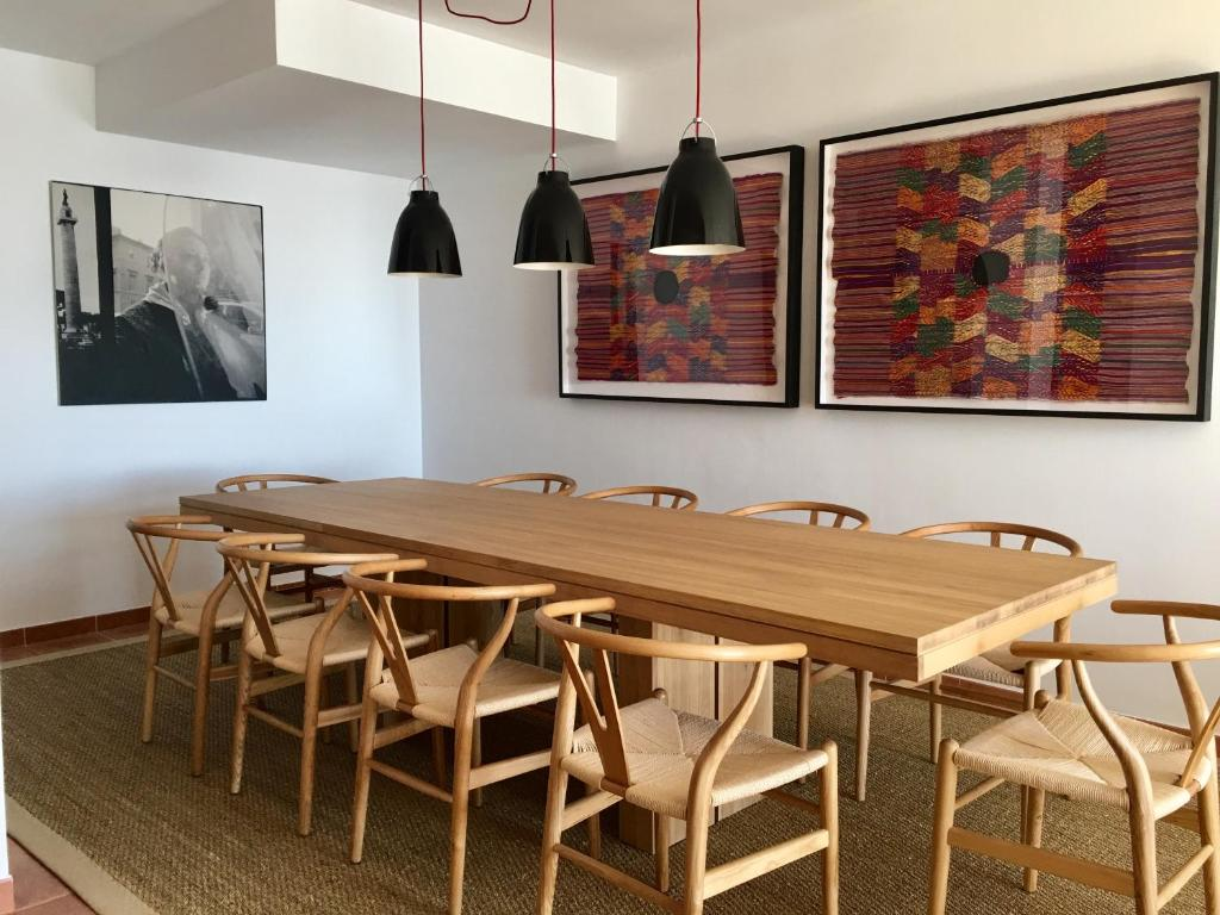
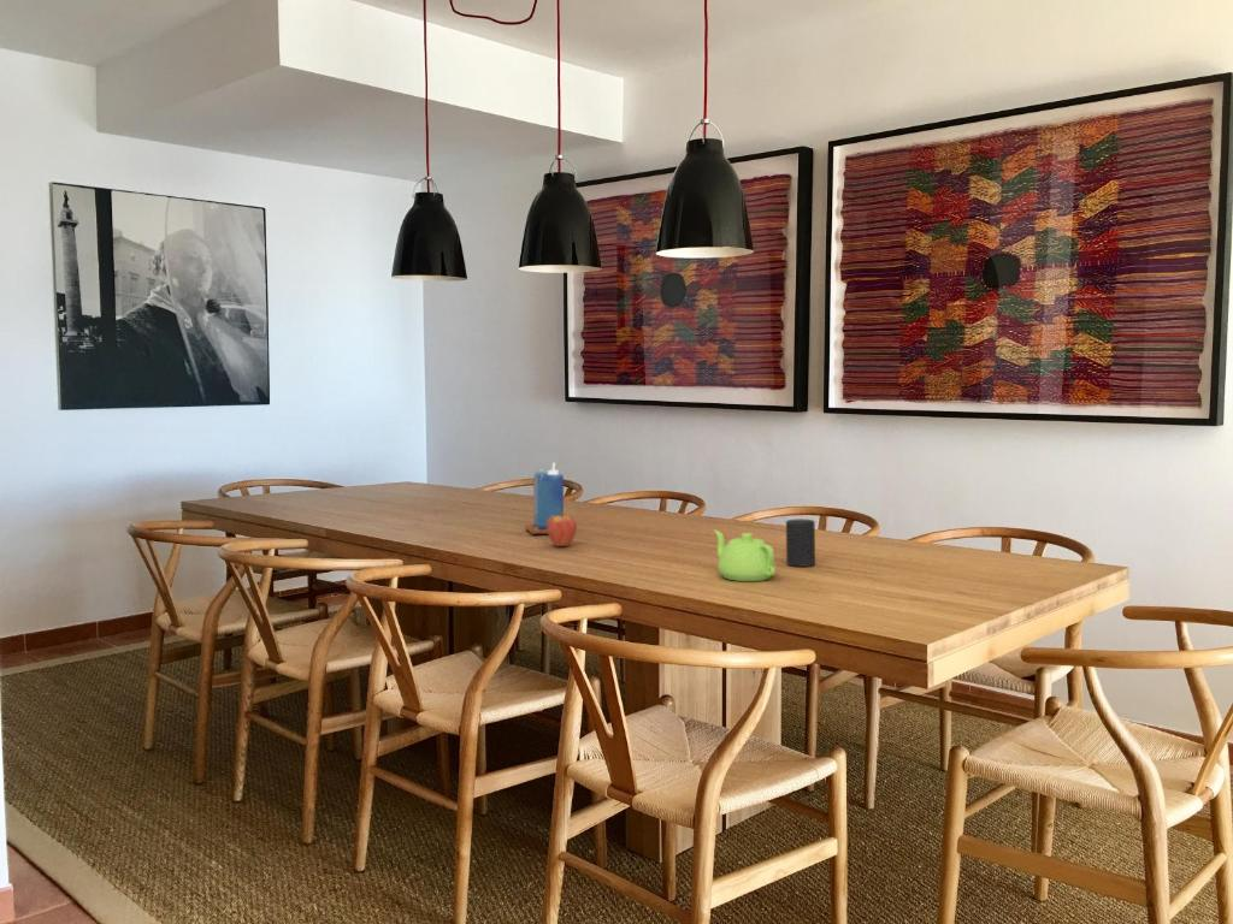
+ fruit (561, 527)
+ cup (800, 541)
+ teapot (743, 555)
+ candle (547, 497)
